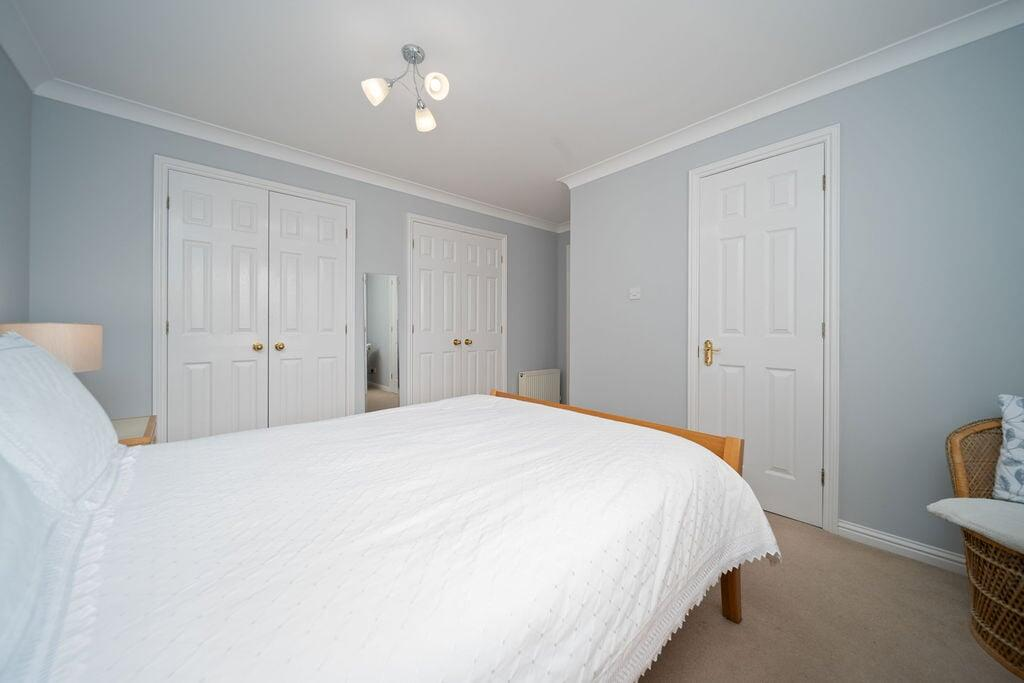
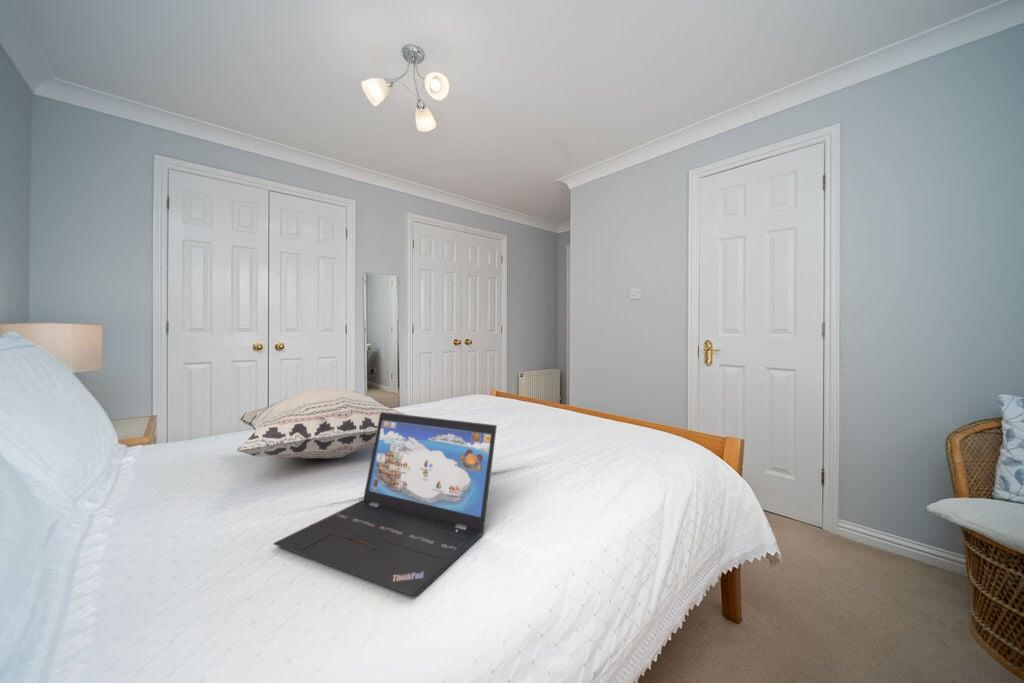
+ laptop (392, 482)
+ decorative pillow (328, 421)
